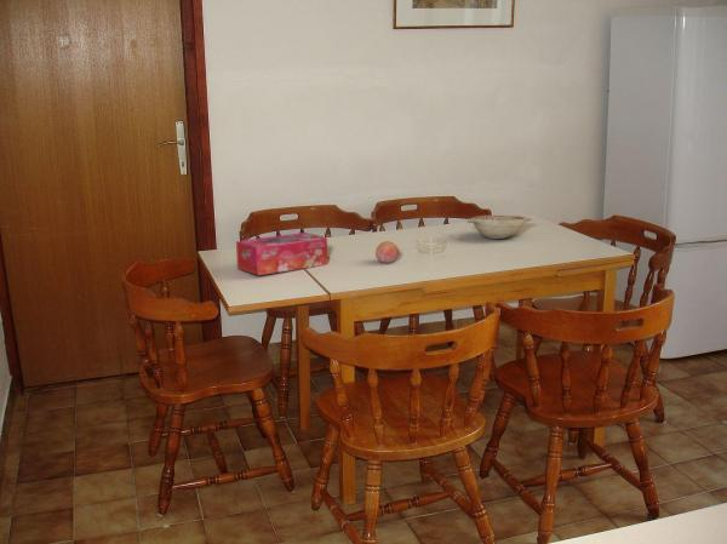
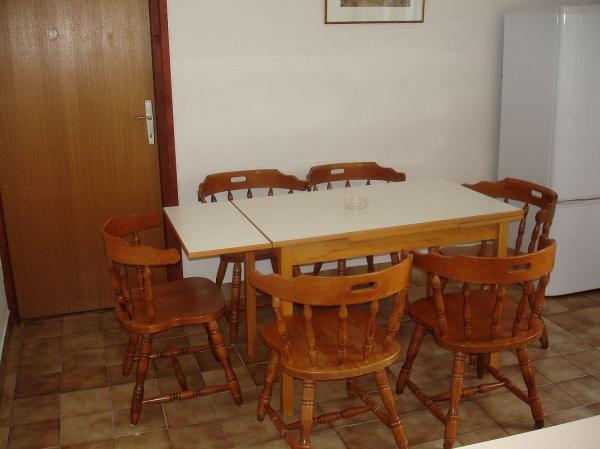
- decorative bowl (498, 227)
- fruit (387, 252)
- tissue box (282, 252)
